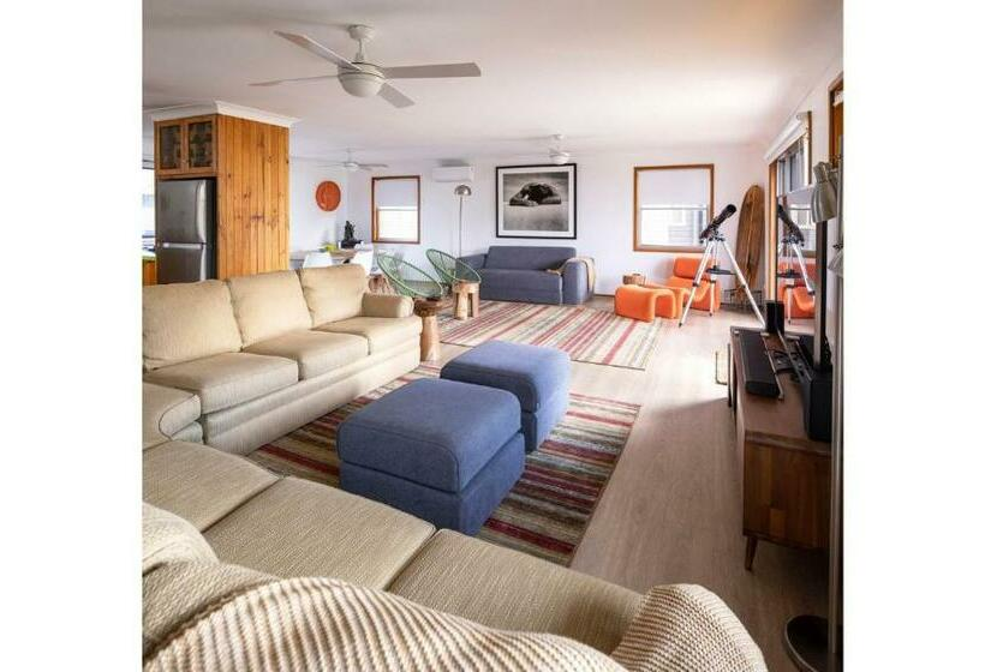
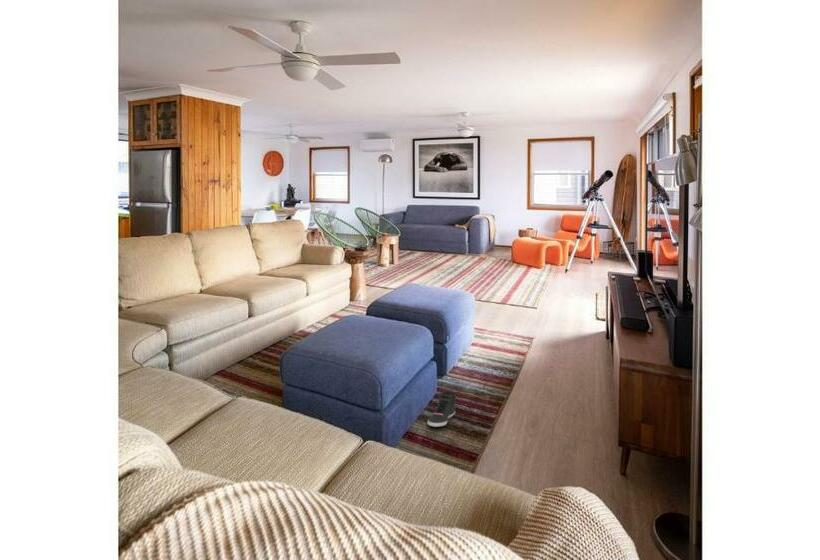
+ sneaker (441, 407)
